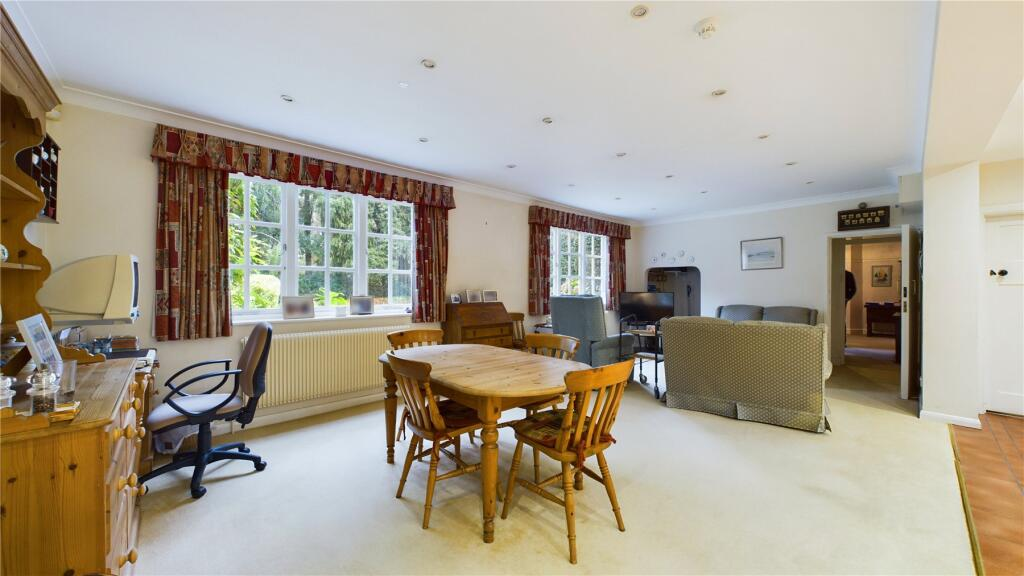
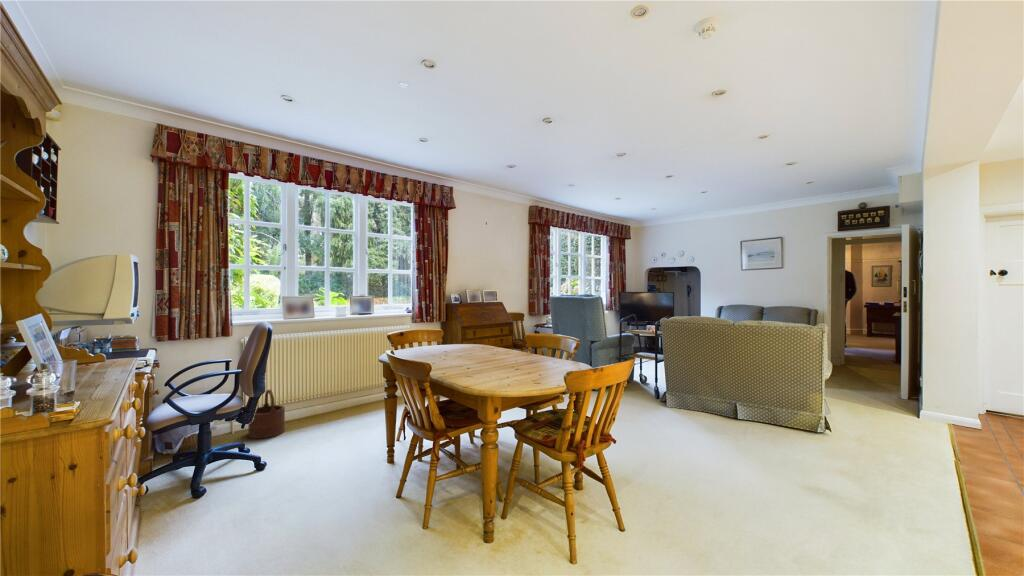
+ wooden bucket (266, 411)
